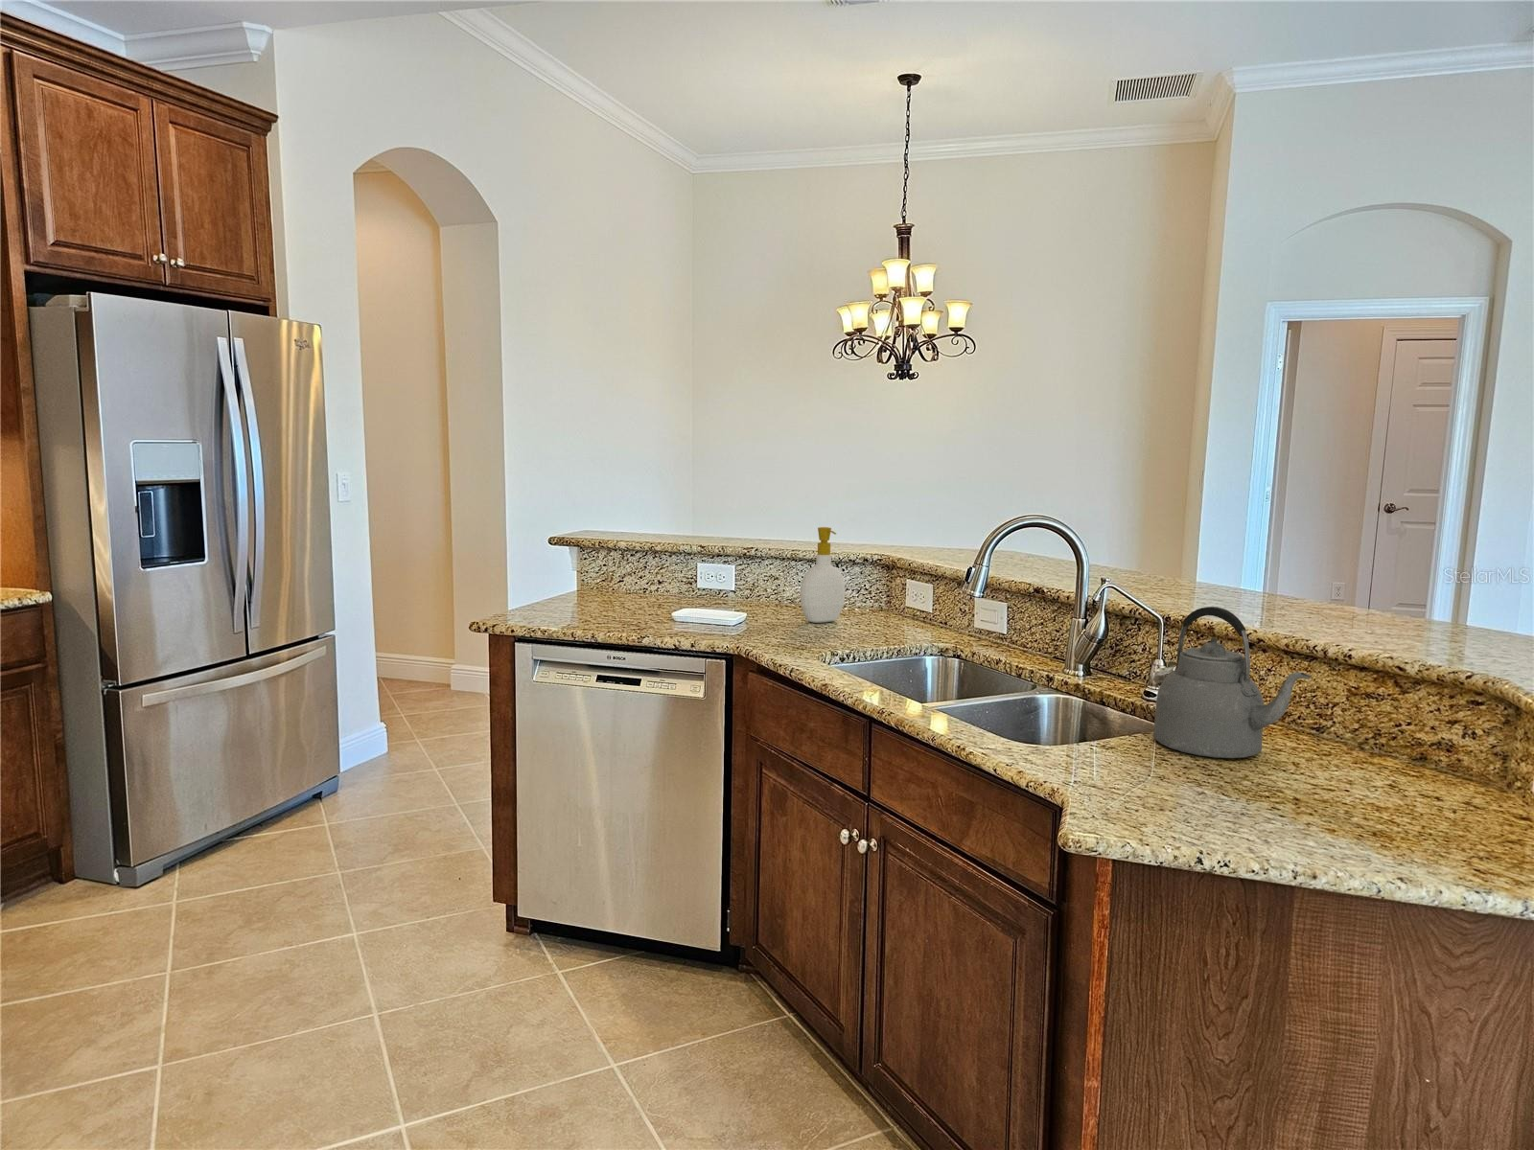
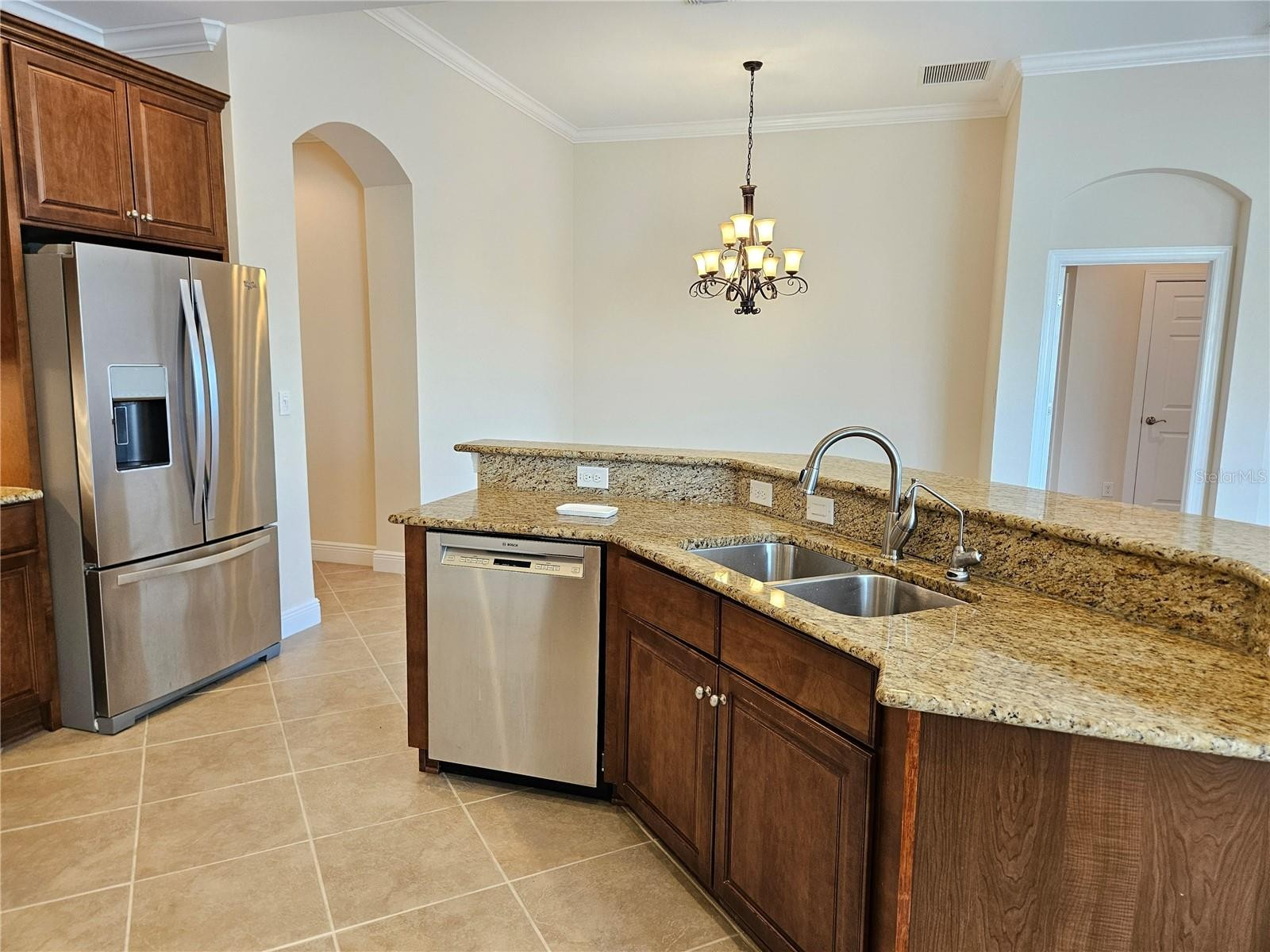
- kettle (1233, 681)
- soap bottle (824, 574)
